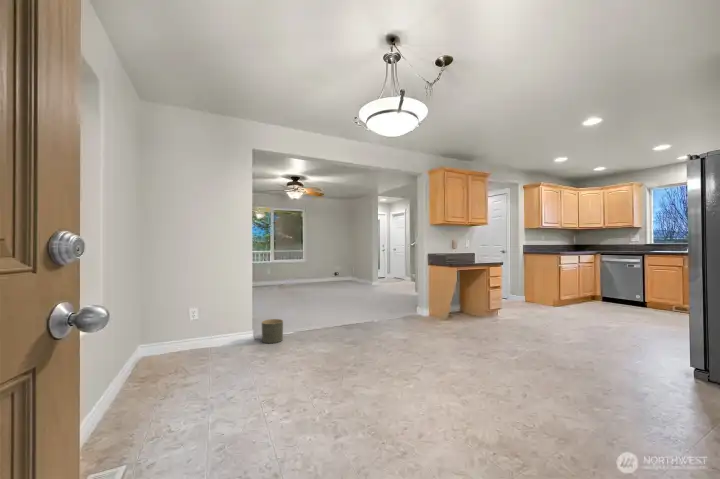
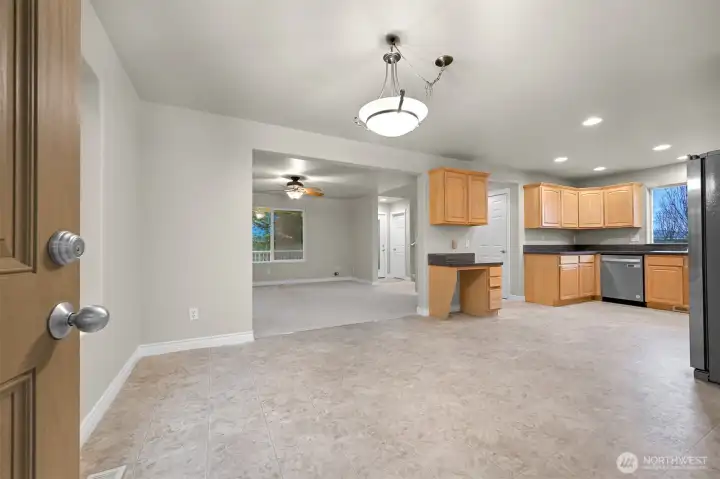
- planter (272, 330)
